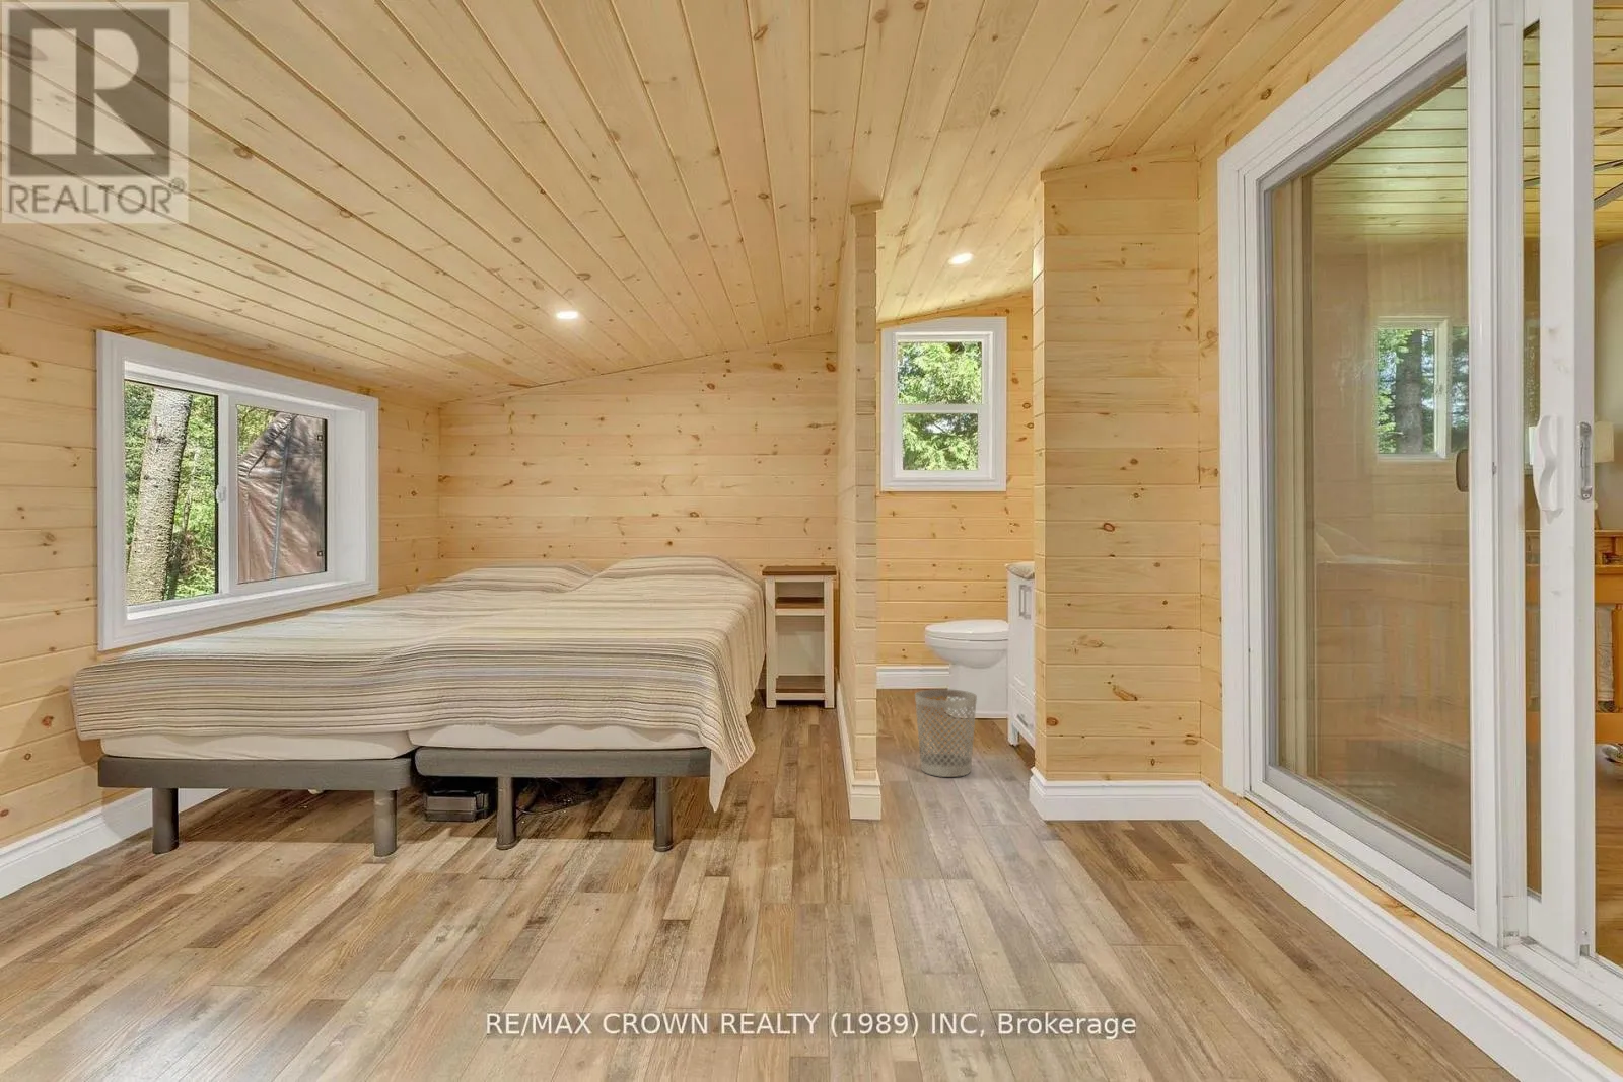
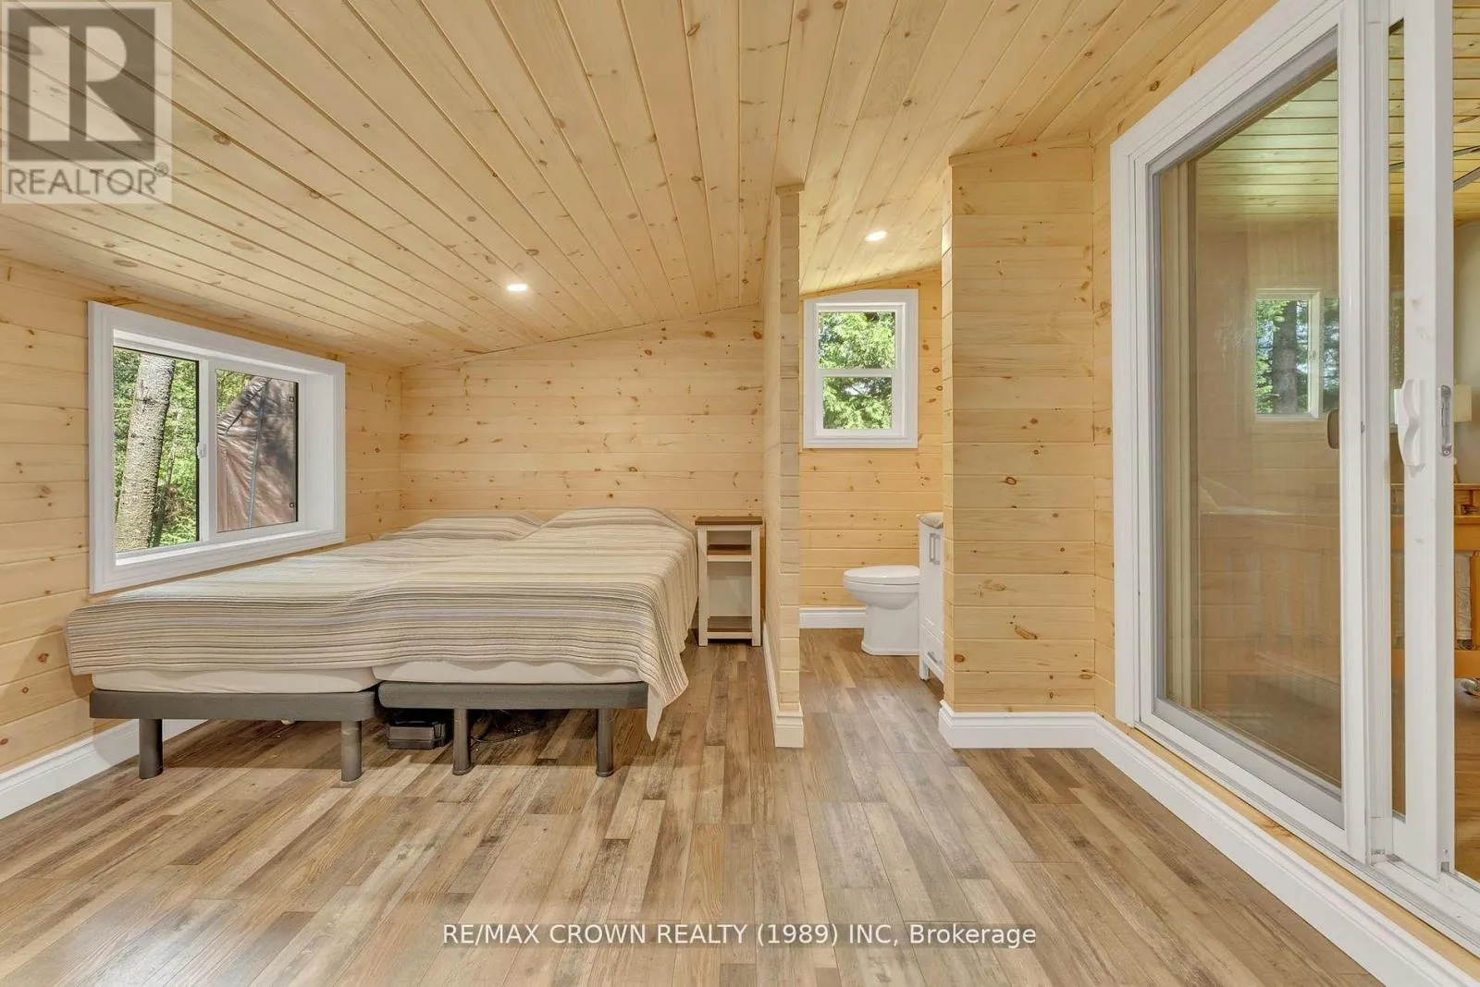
- wastebasket (945, 732)
